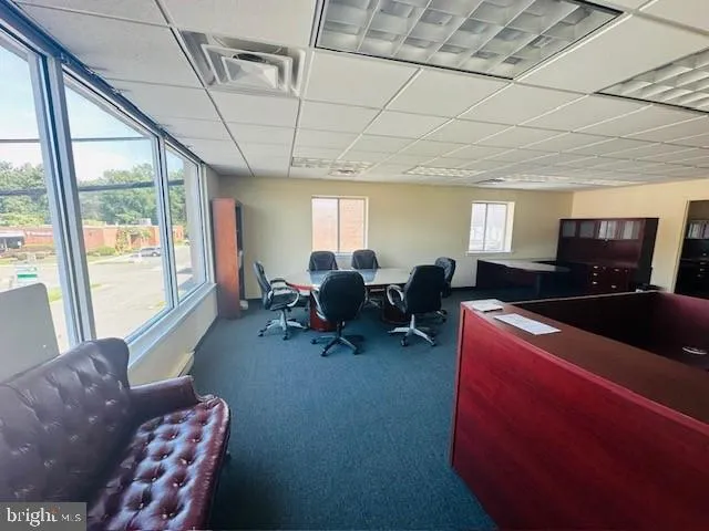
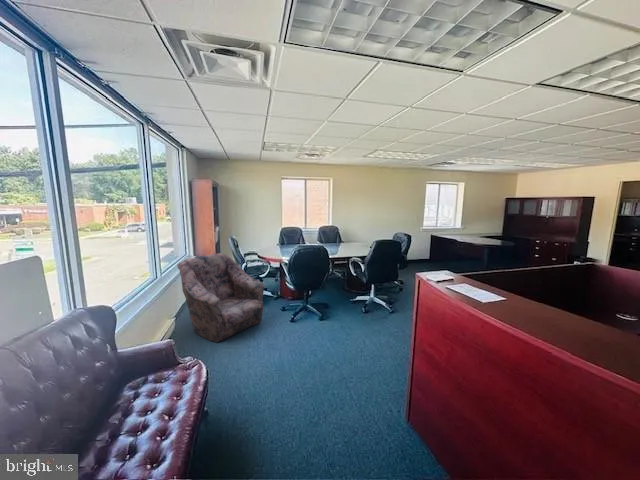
+ armchair (223, 292)
